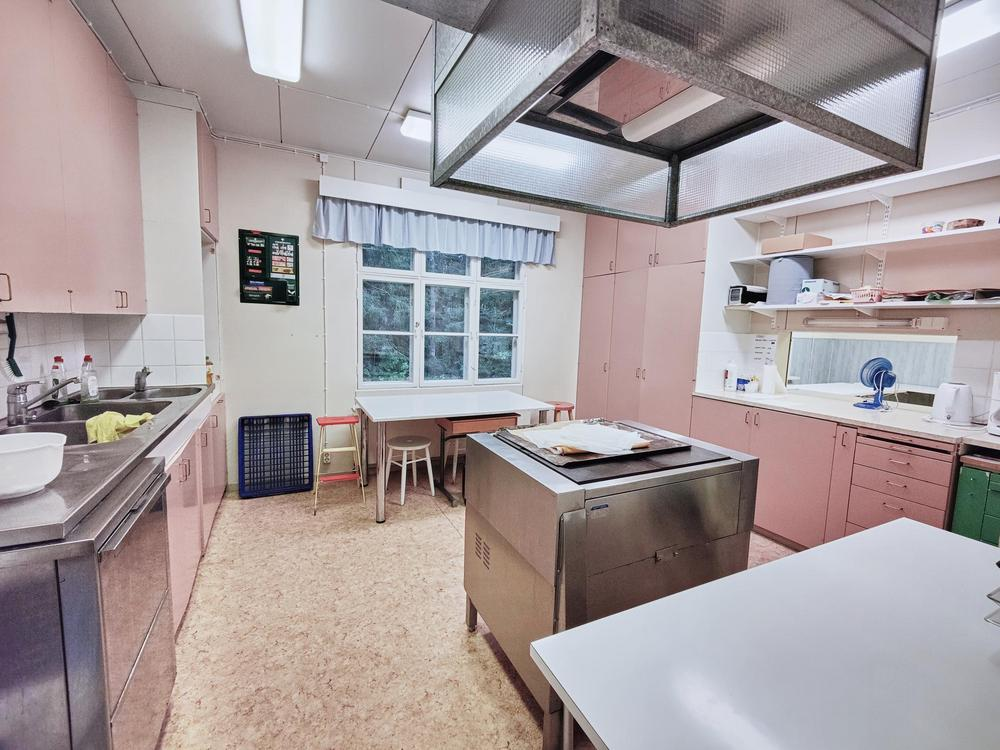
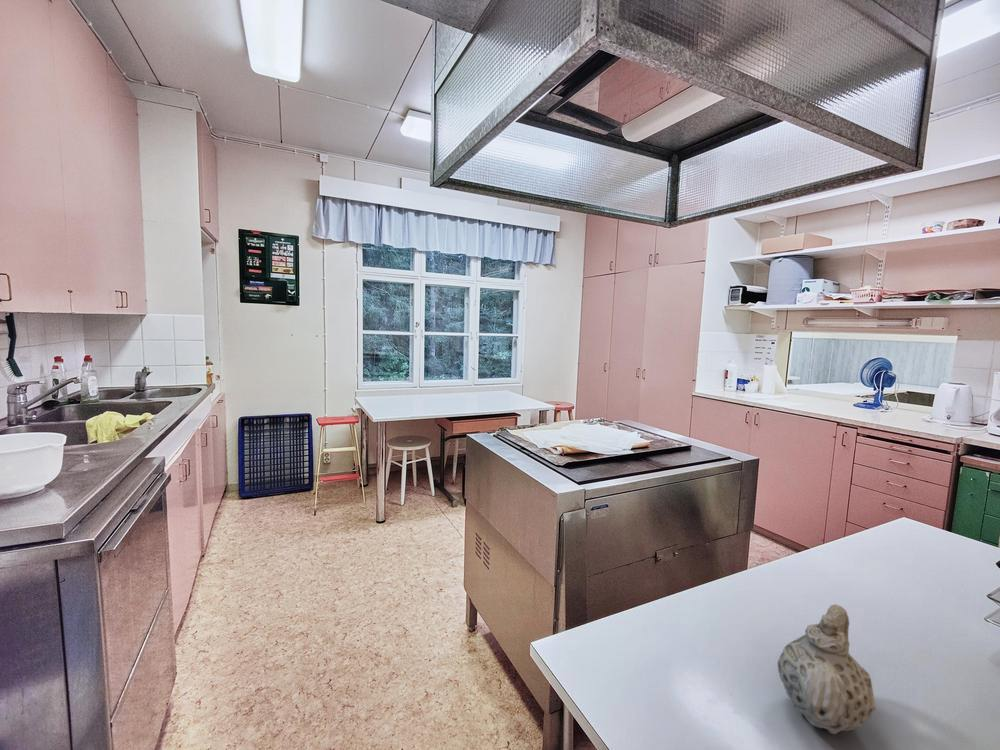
+ teapot (826, 664)
